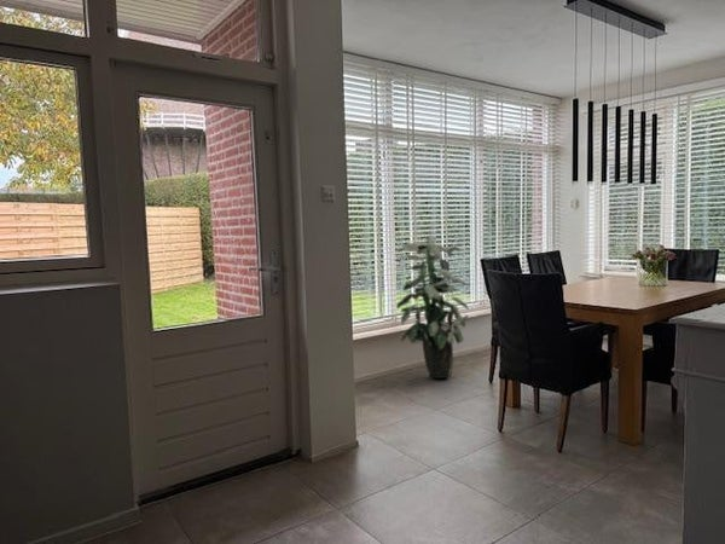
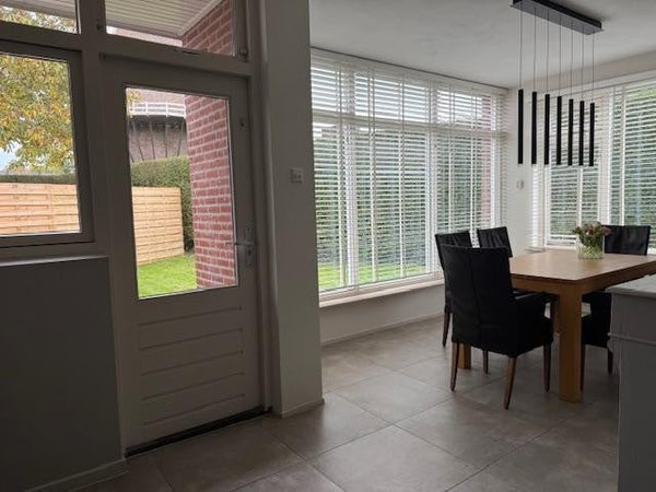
- indoor plant (431, 307)
